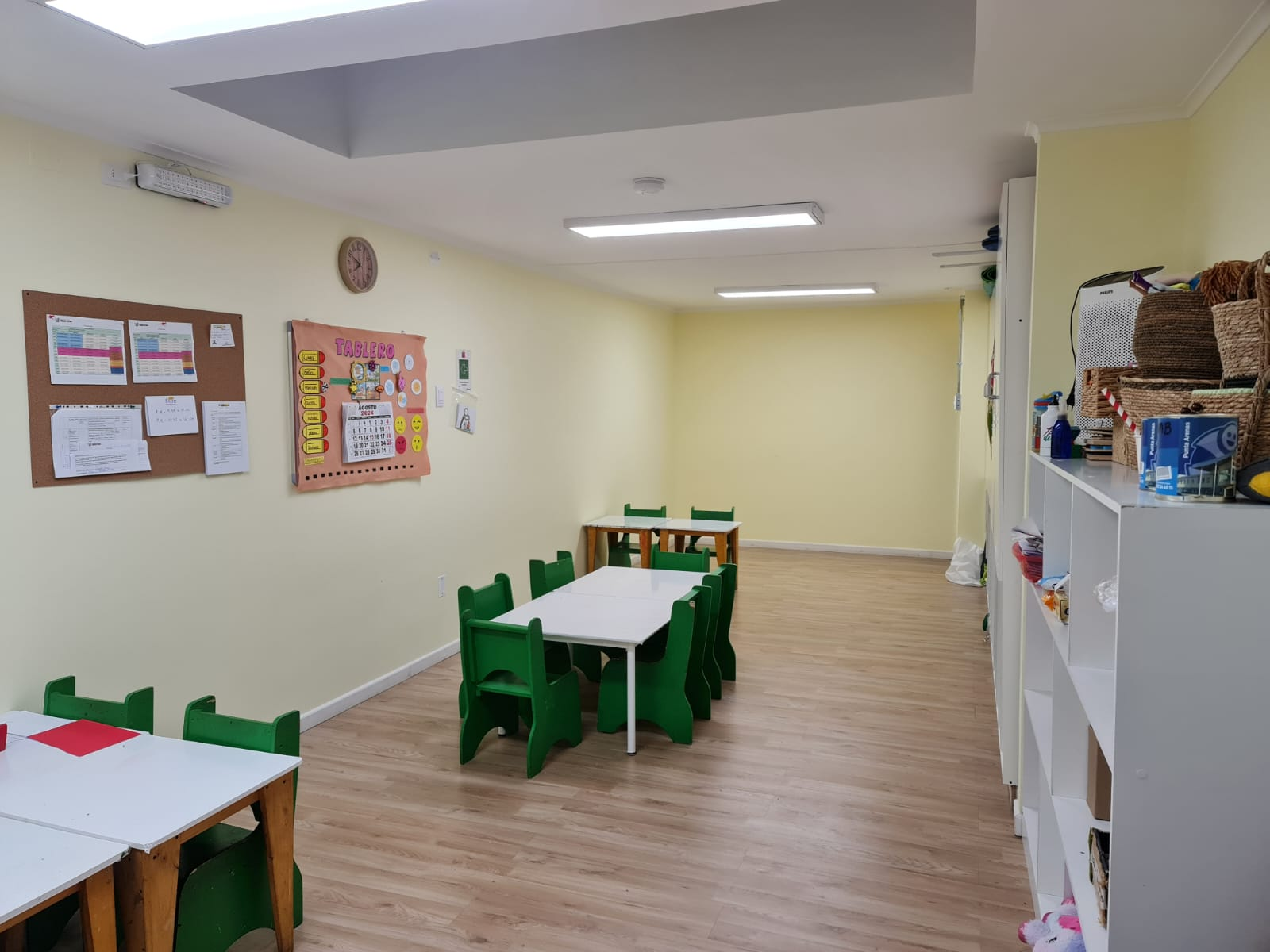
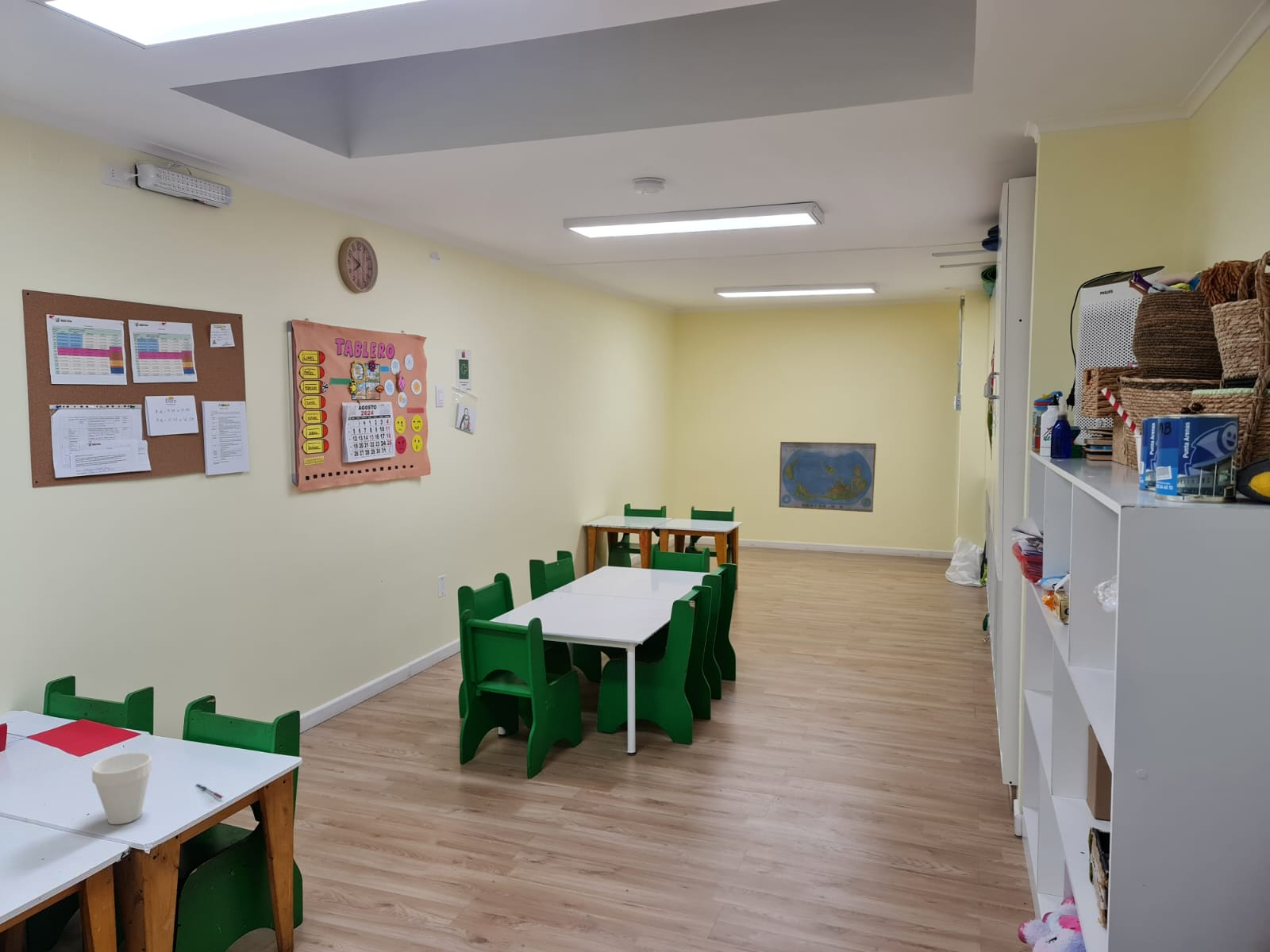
+ cup (123, 789)
+ pen (209, 790)
+ world map (826, 476)
